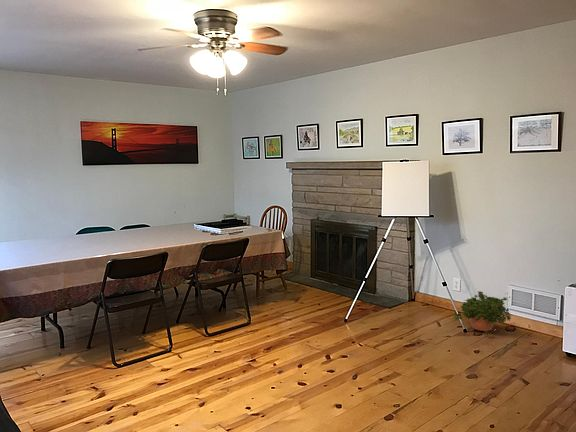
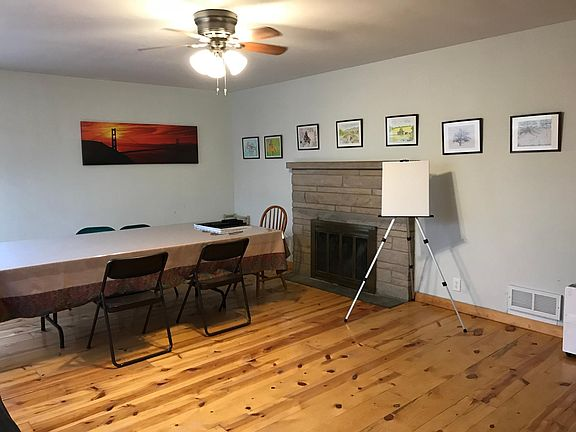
- potted plant (482, 311)
